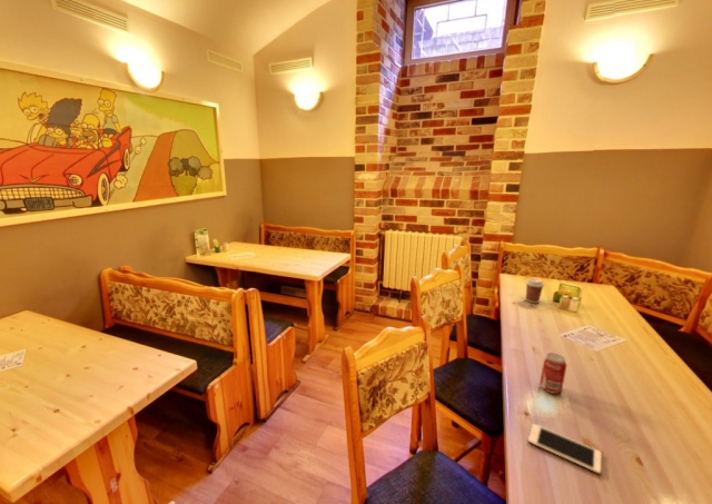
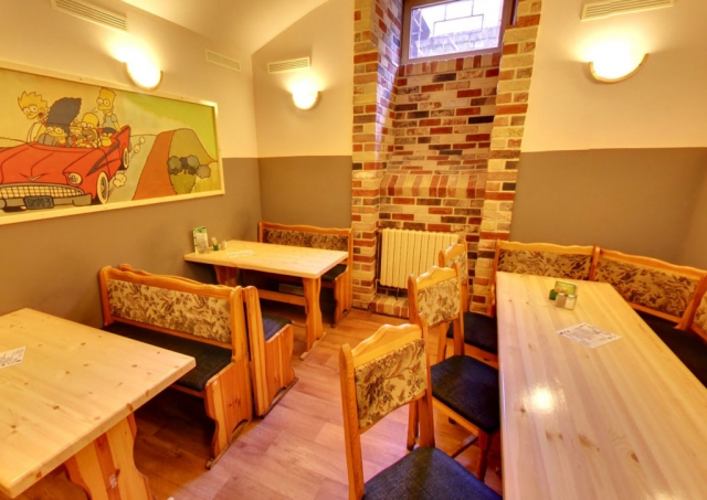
- cell phone (563, 446)
- coffee cup (533, 290)
- beverage can (553, 373)
